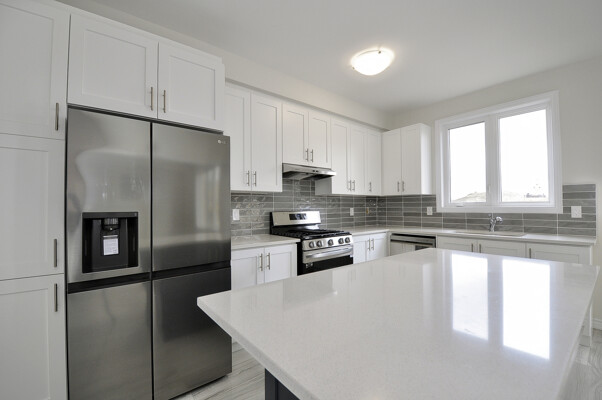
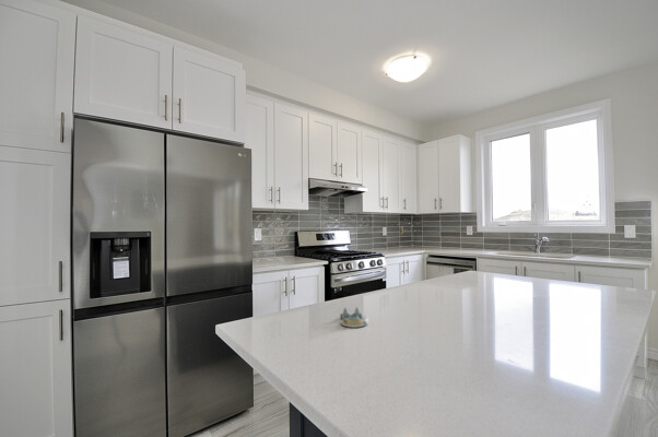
+ salt and pepper shaker set (352, 316)
